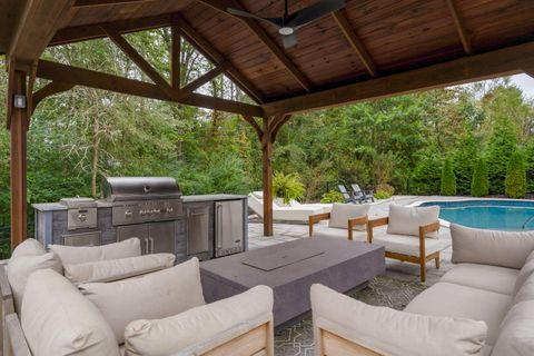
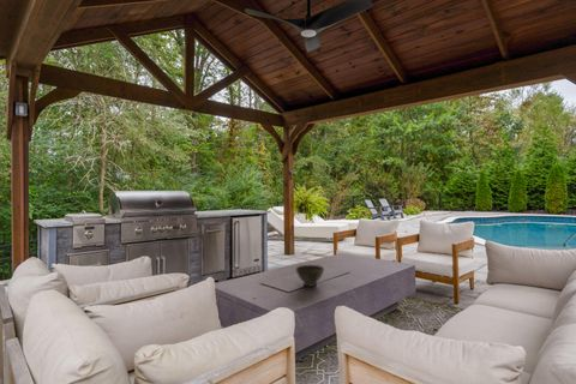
+ bowl (310, 276)
